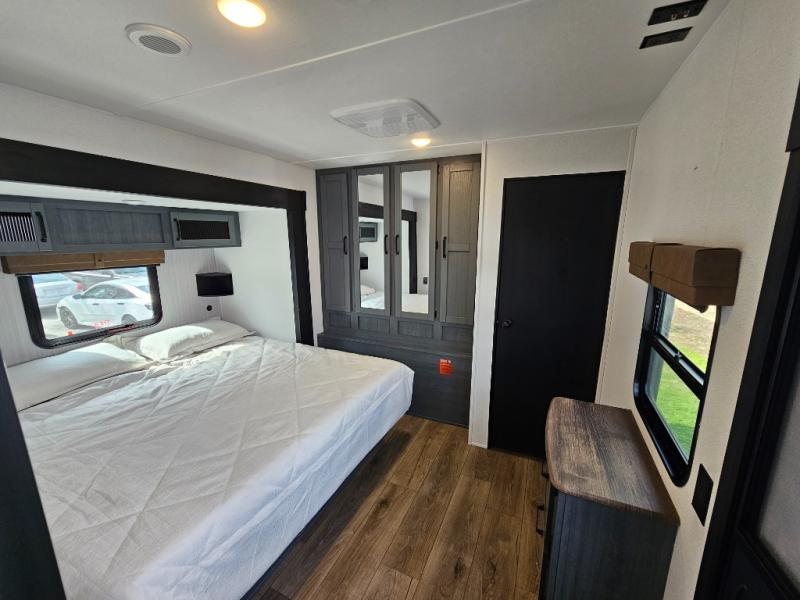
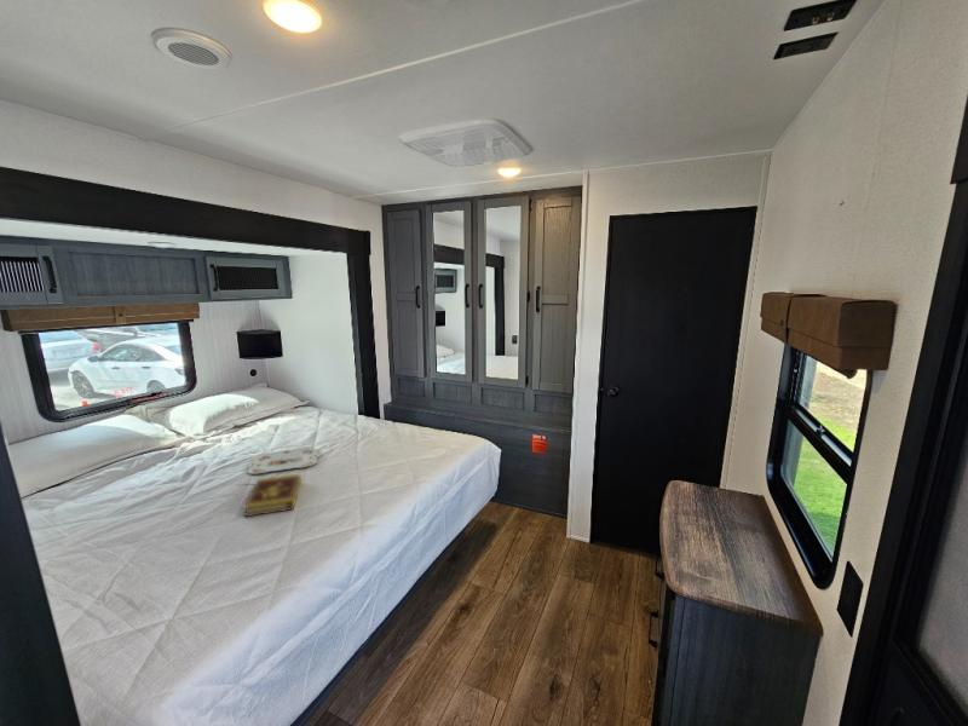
+ book (275, 492)
+ serving tray (284, 460)
